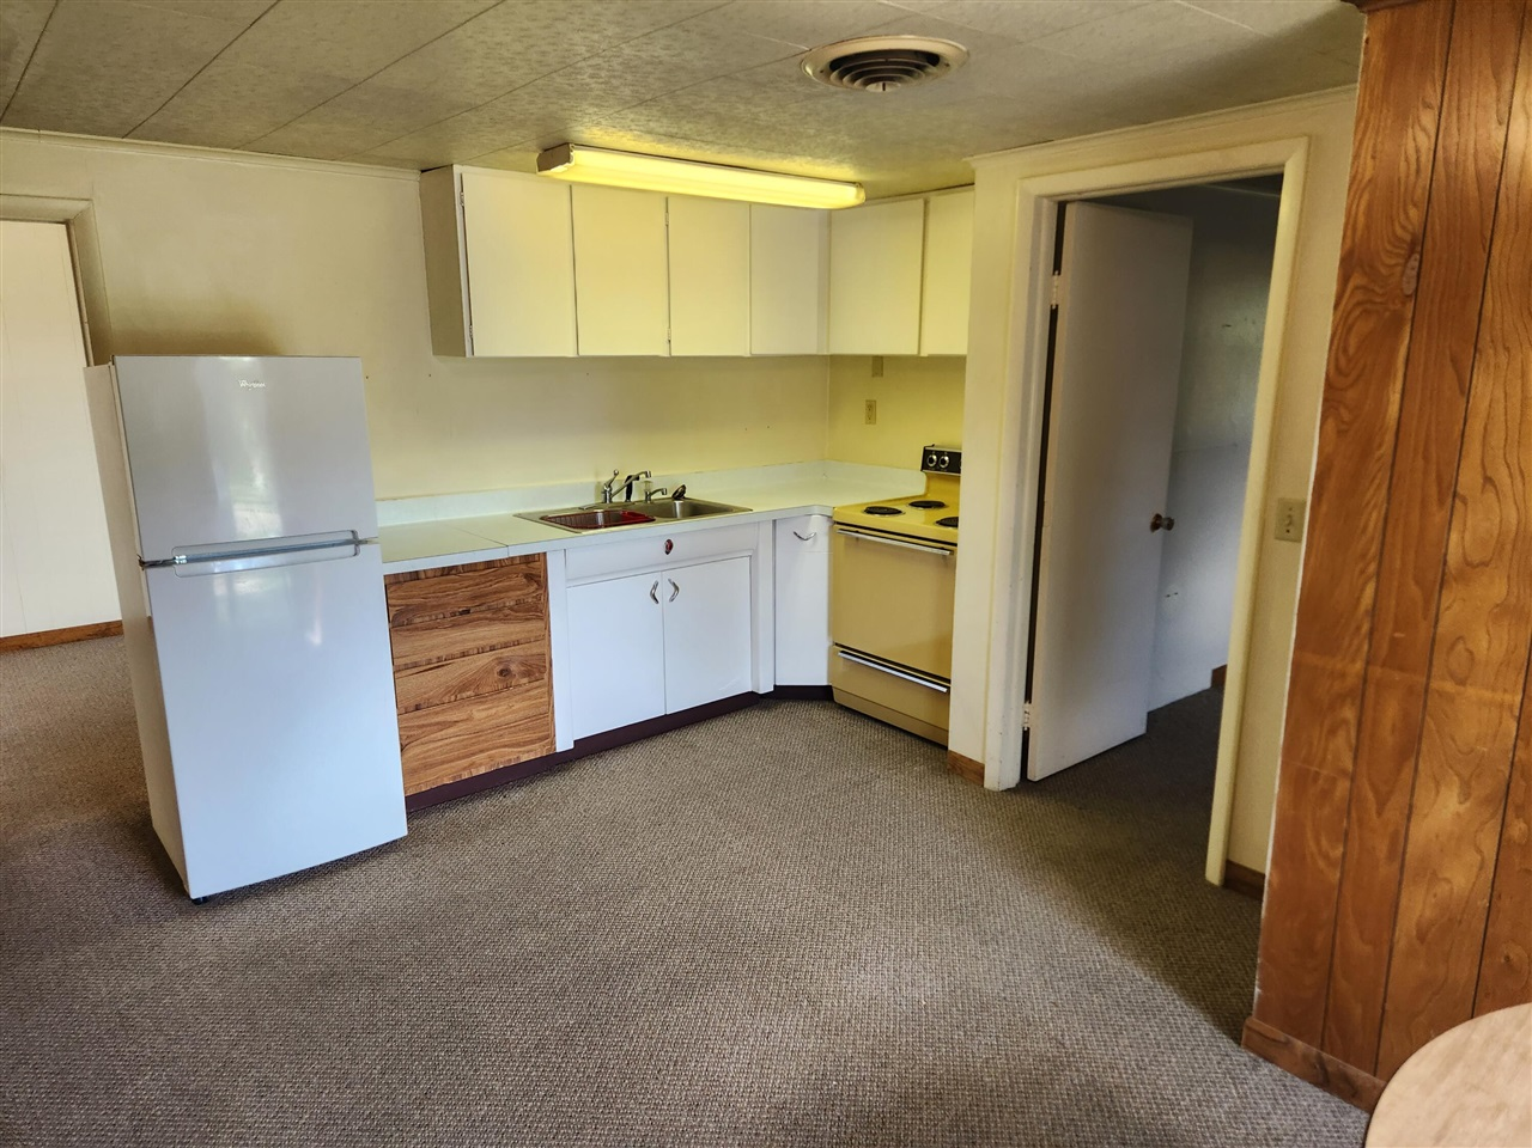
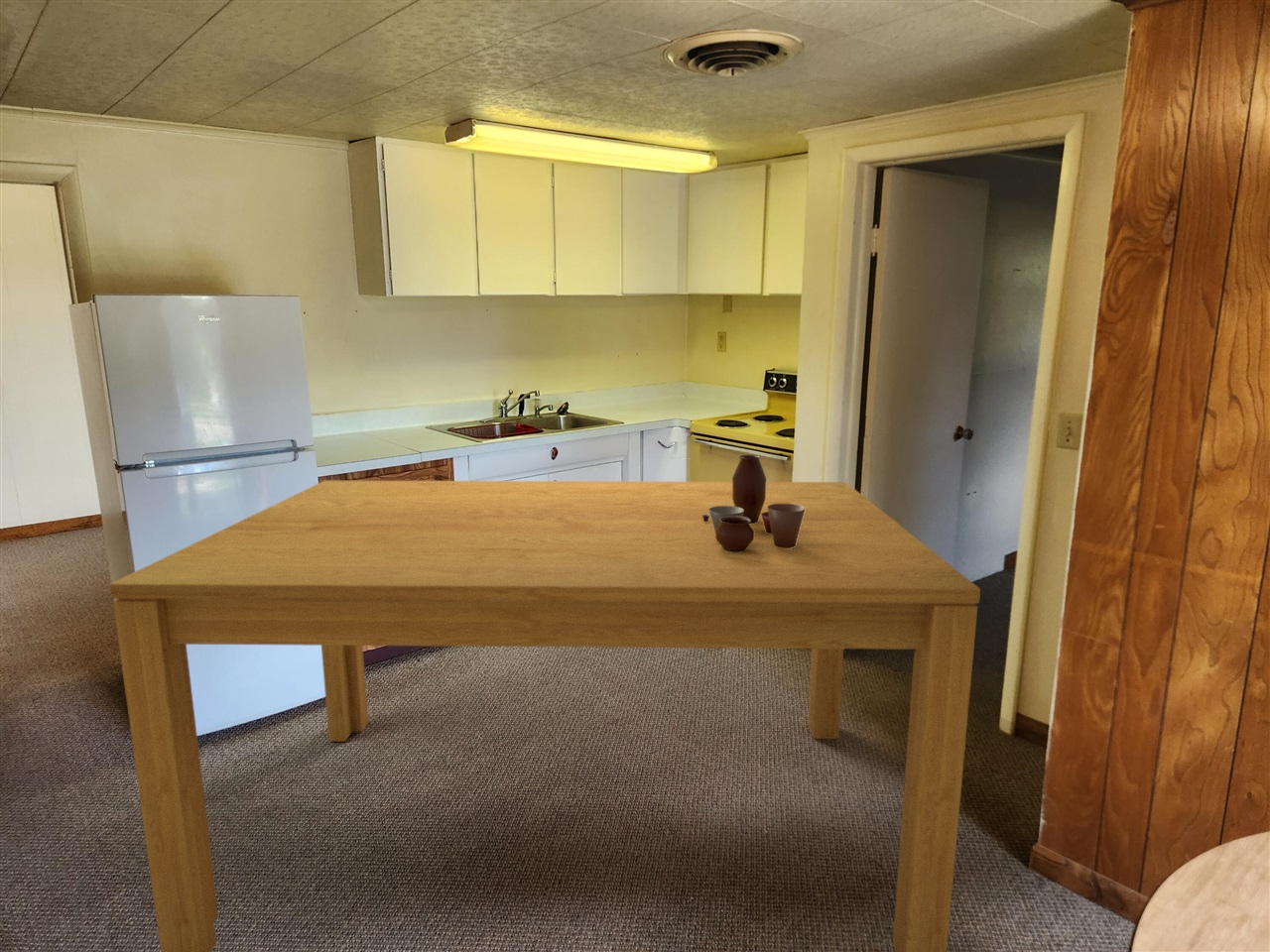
+ pottery set (748, 499)
+ dining table (571, 646)
